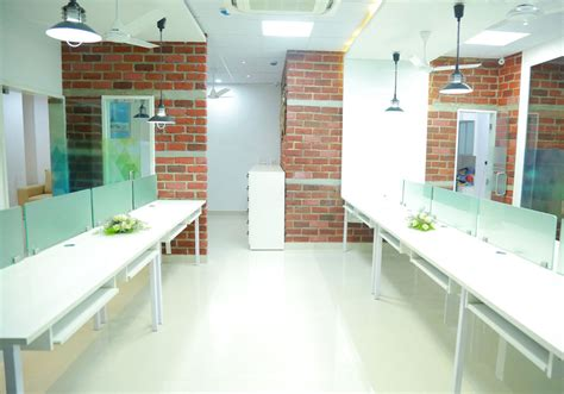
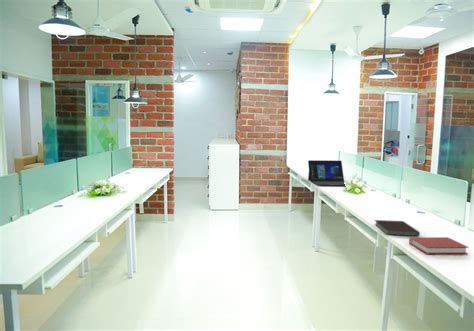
+ notebook (395, 227)
+ book (437, 245)
+ laptop (329, 172)
